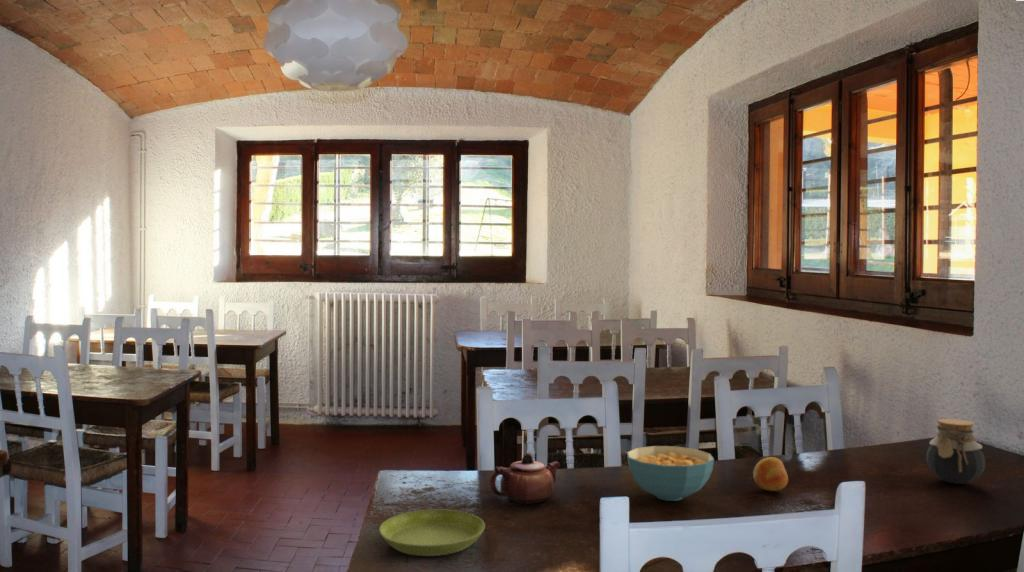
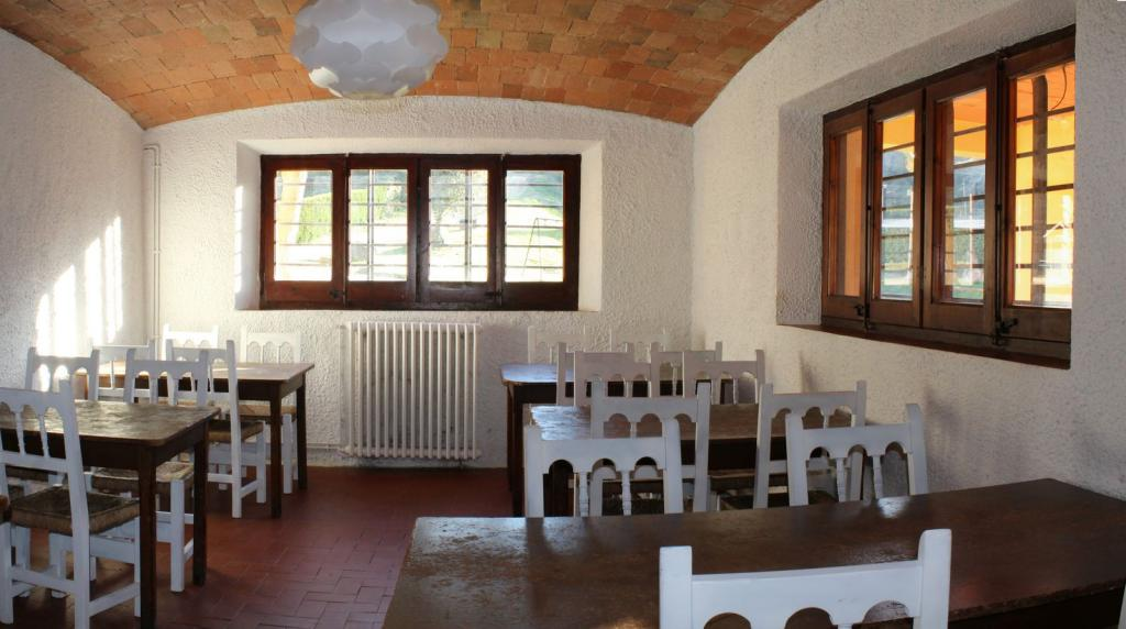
- teapot (525, 475)
- cereal bowl (669, 476)
- saucer (432, 533)
- jar (953, 452)
- fruit (770, 473)
